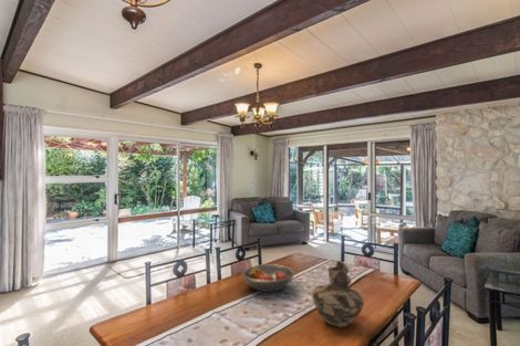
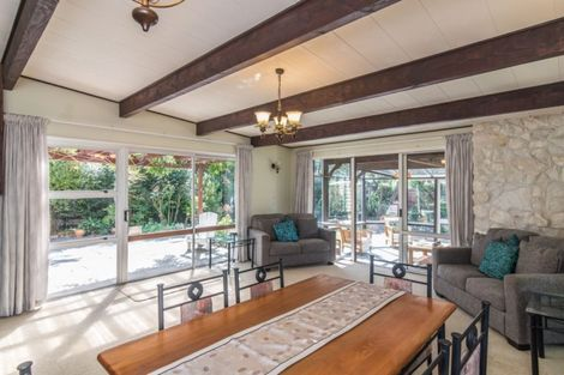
- fruit bowl (268, 277)
- vase (337, 292)
